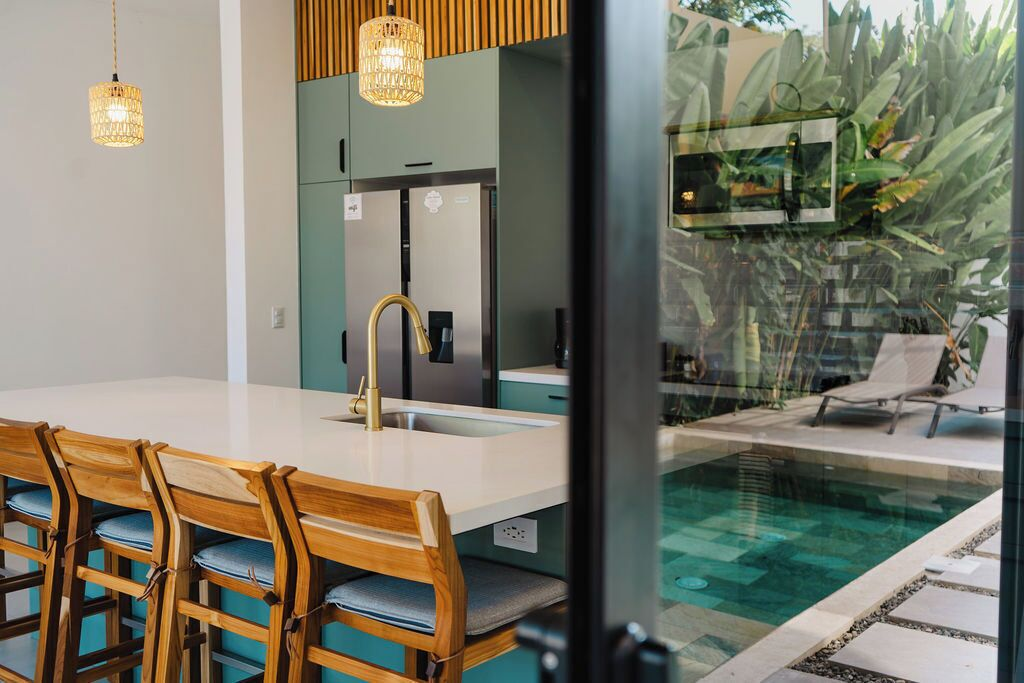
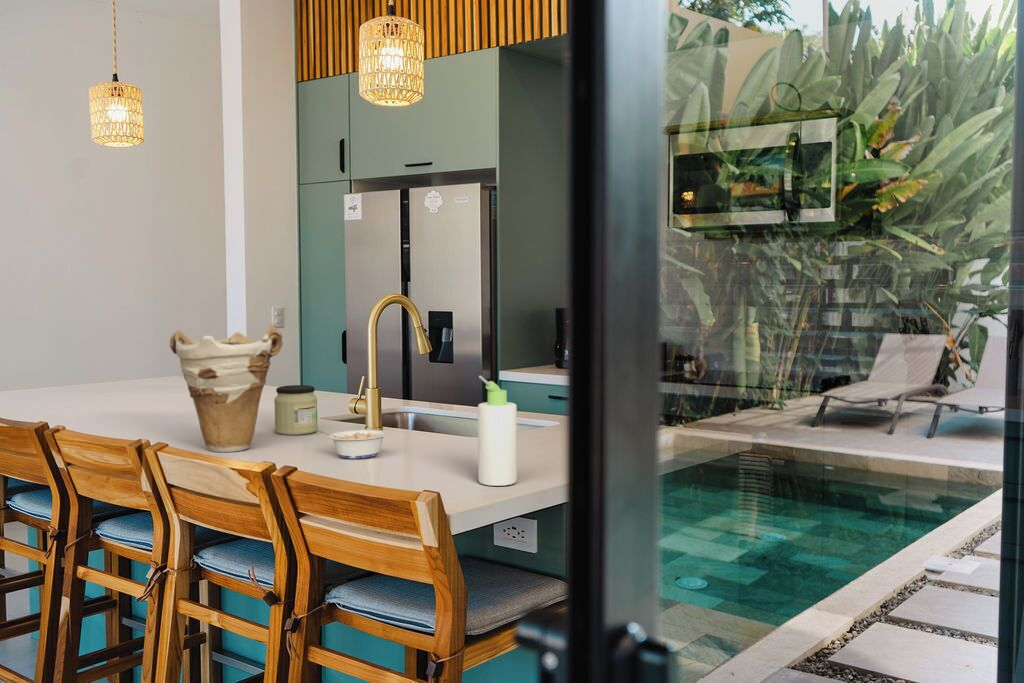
+ legume (356, 442)
+ bottle (495, 428)
+ vase (226, 386)
+ jar (295, 409)
